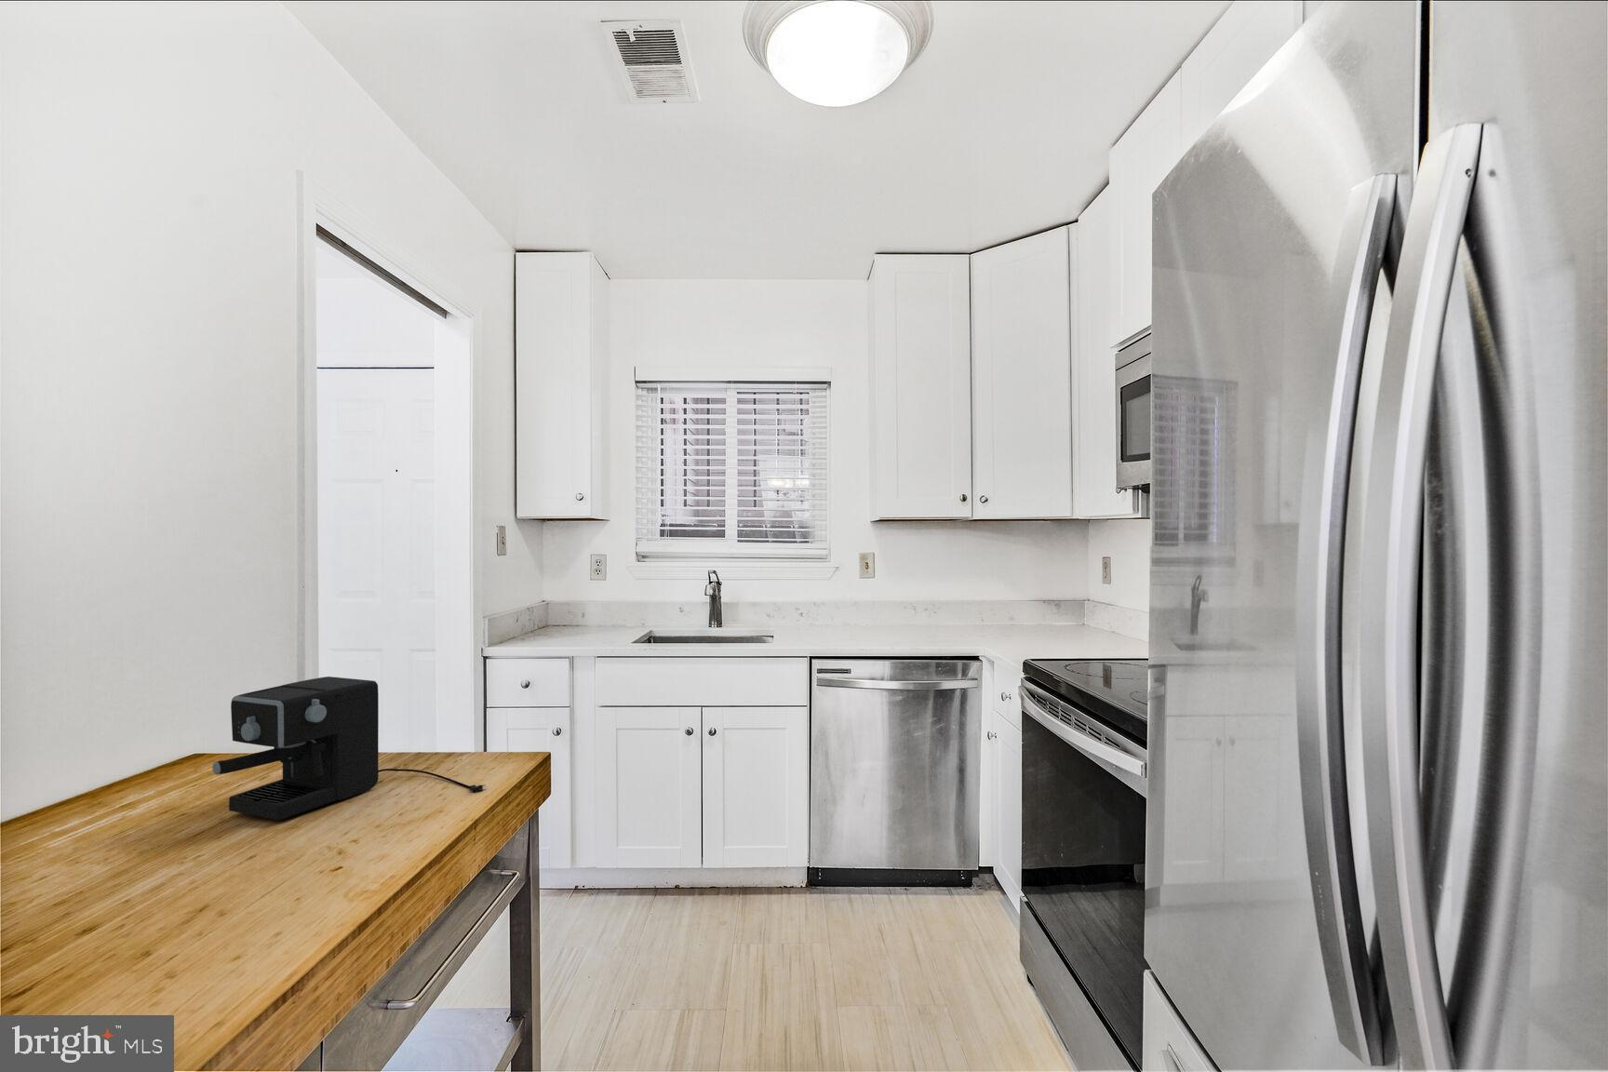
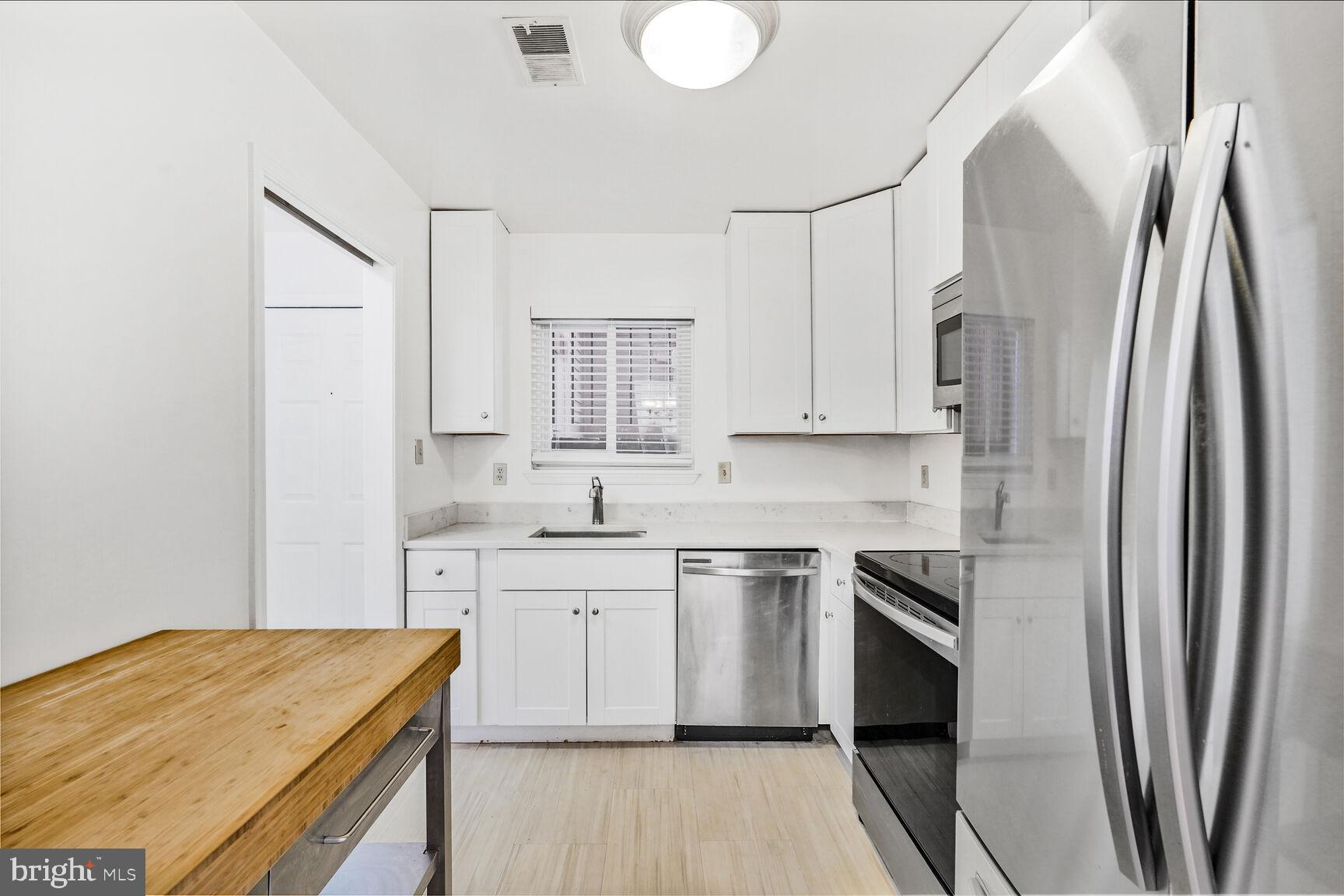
- coffee maker (355, 747)
